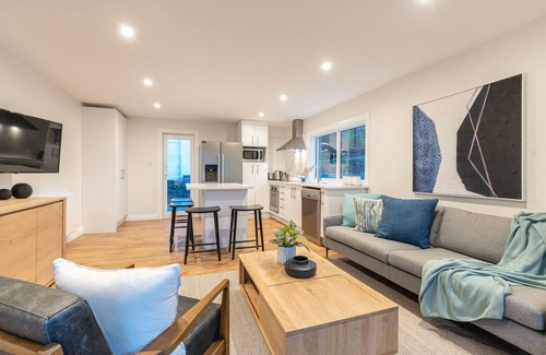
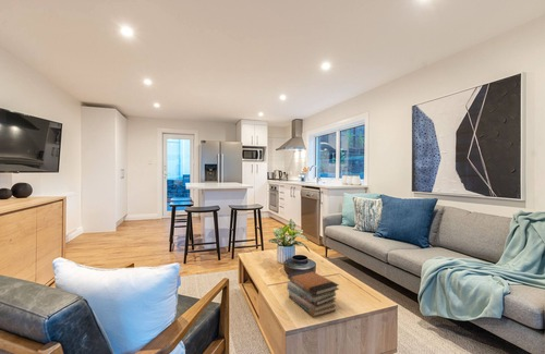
+ book stack (311, 291)
